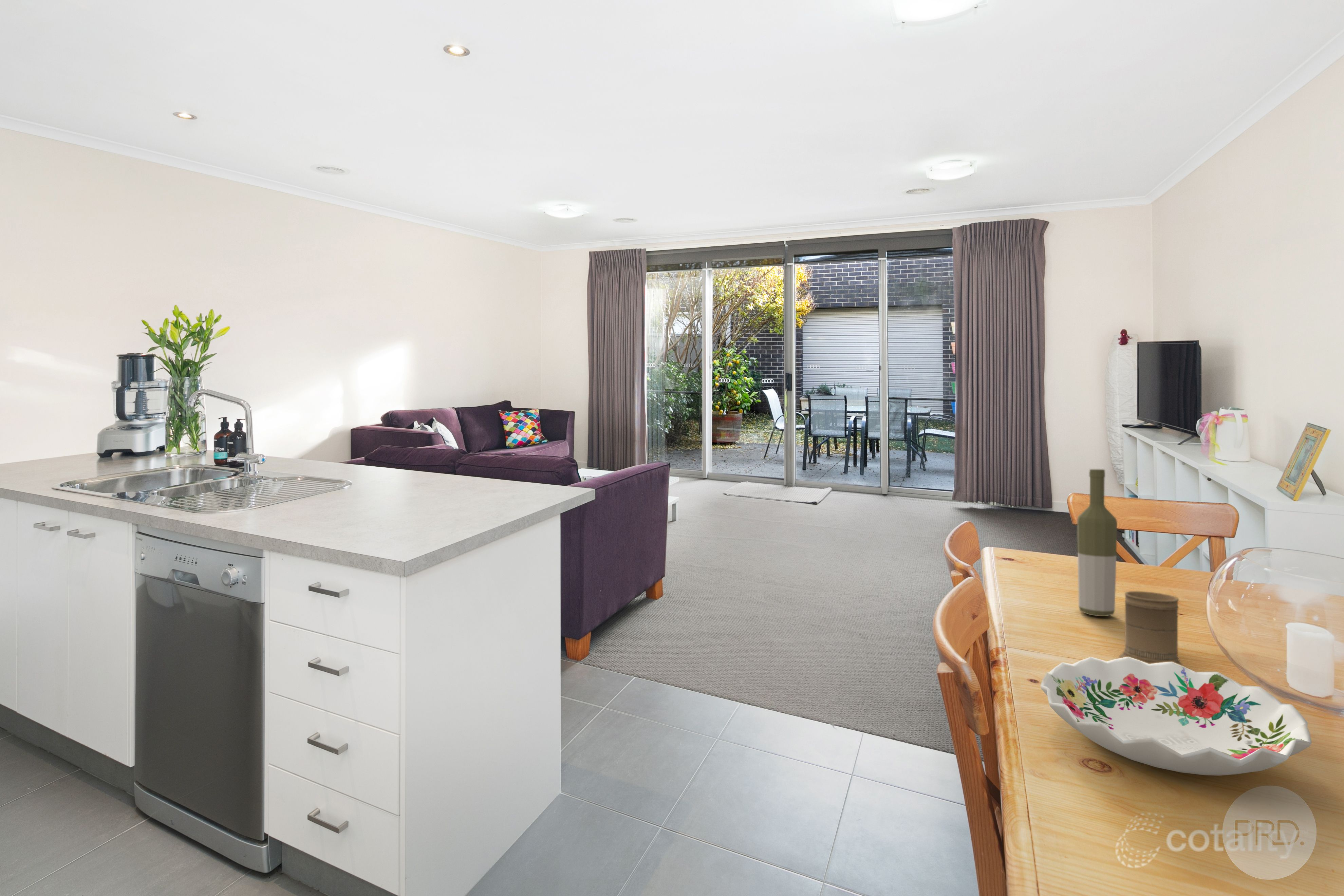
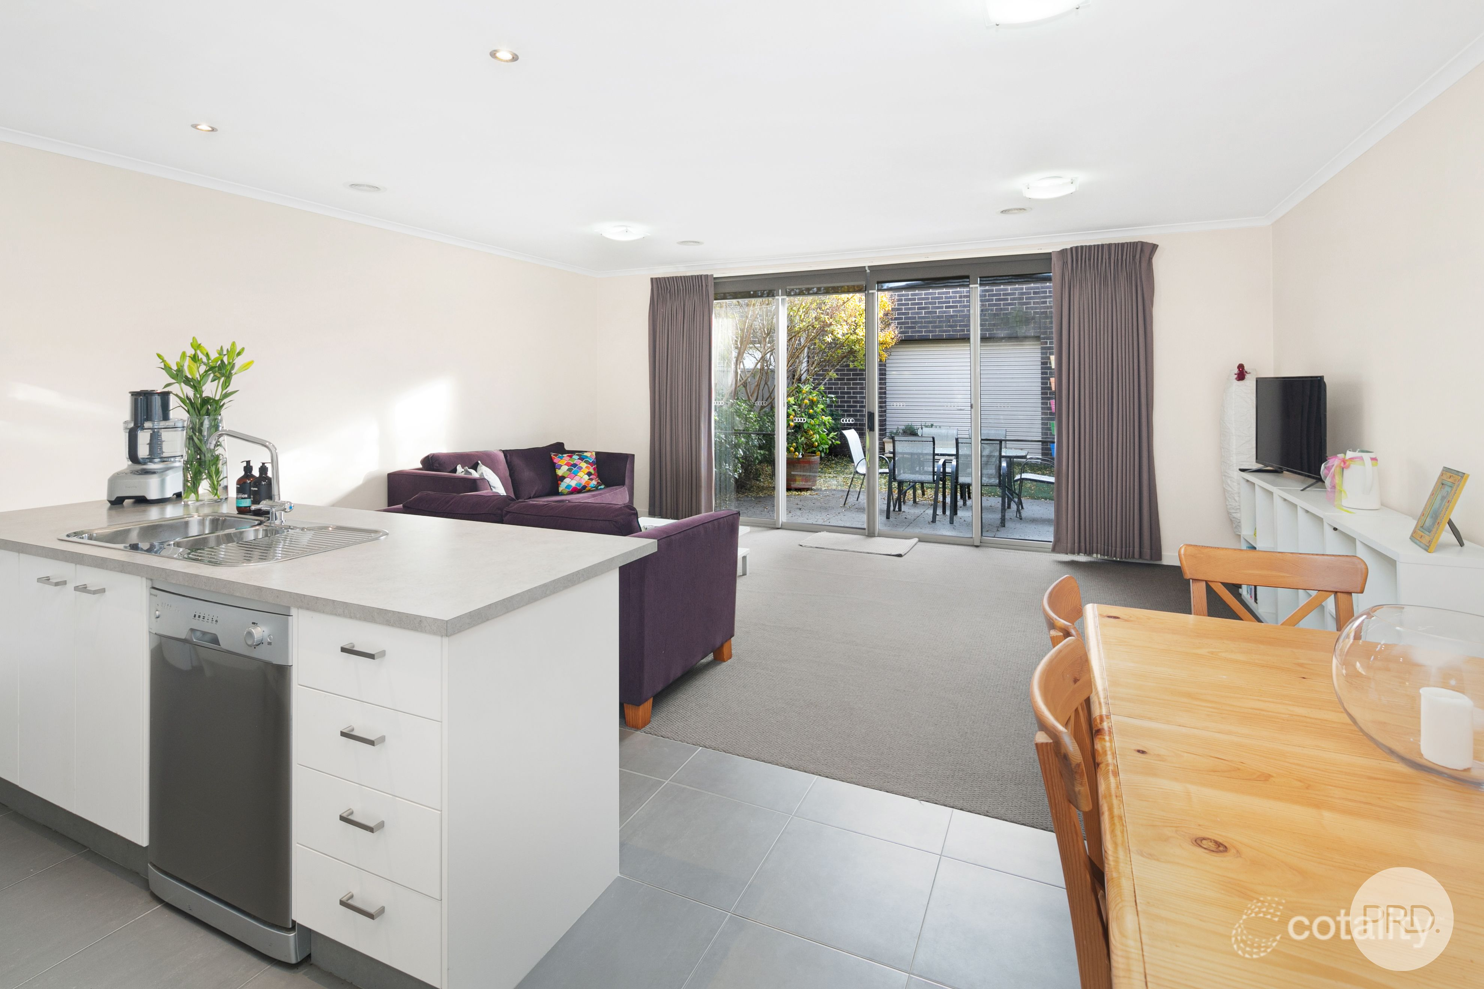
- decorative bowl (1163, 716)
- mug (1149, 627)
- bottle (1097, 542)
